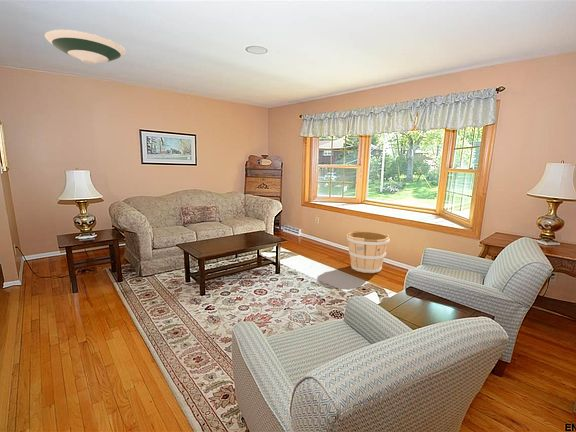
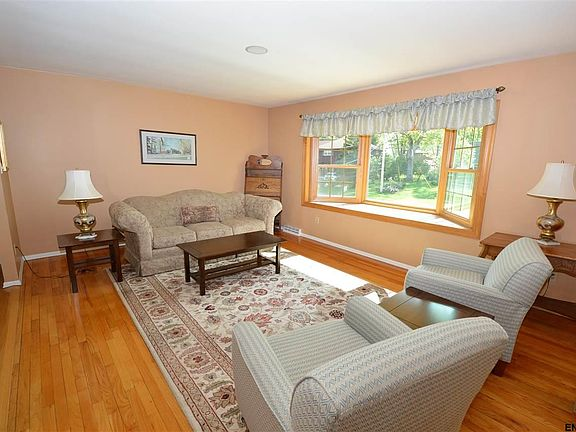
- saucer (88, 53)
- wooden bucket (366, 251)
